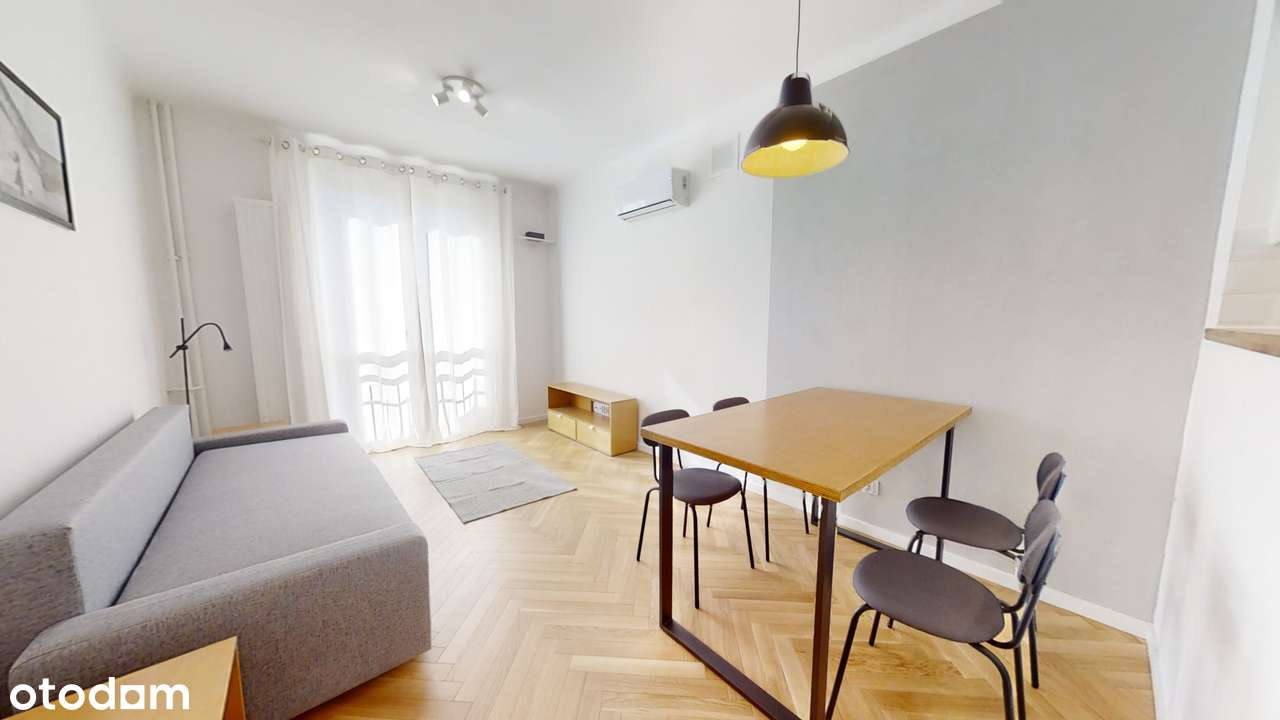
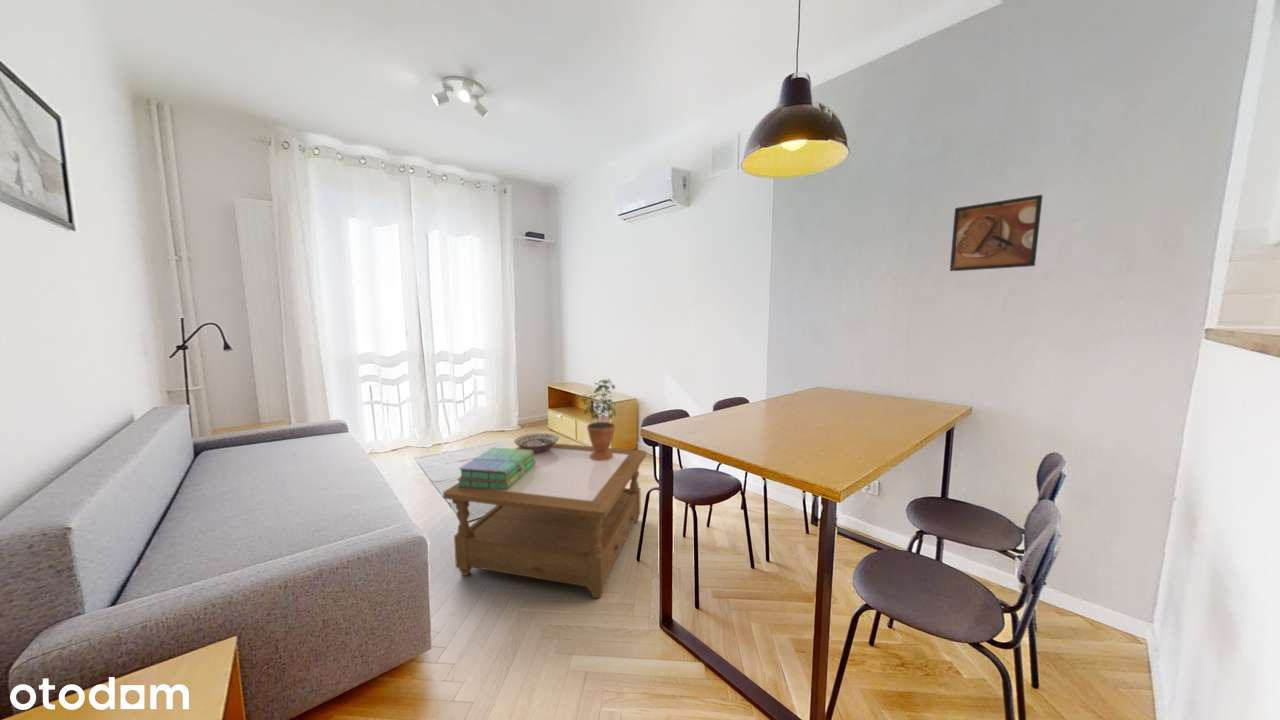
+ potted plant (598, 416)
+ decorative bowl (536, 444)
+ coffee table (558, 507)
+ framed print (993, 235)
+ stack of books (498, 466)
